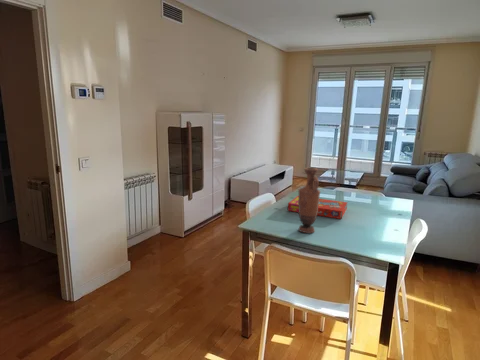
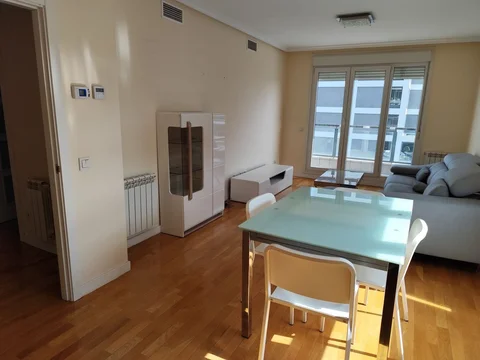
- vase (308, 200)
- snack box (318, 206)
